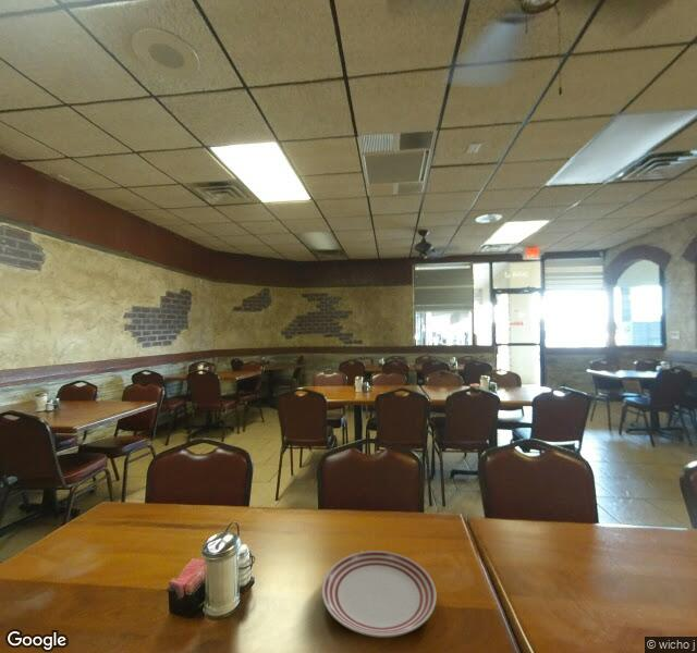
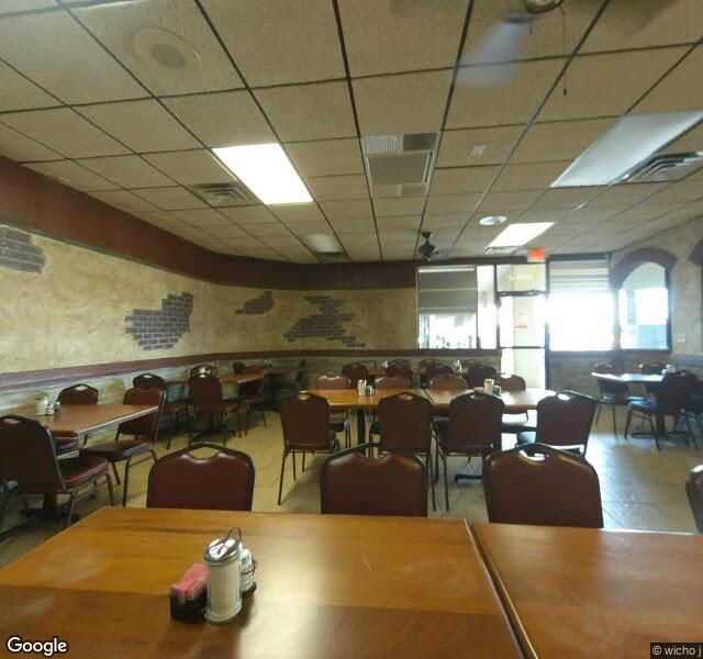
- dinner plate (378, 591)
